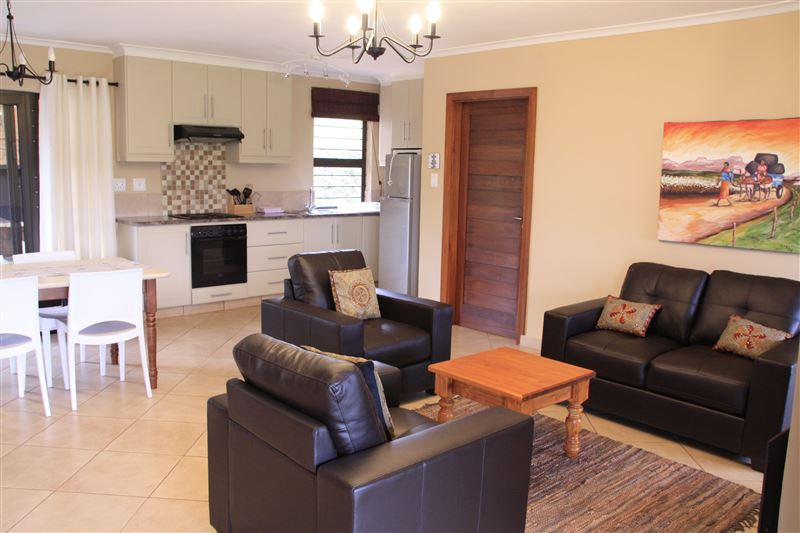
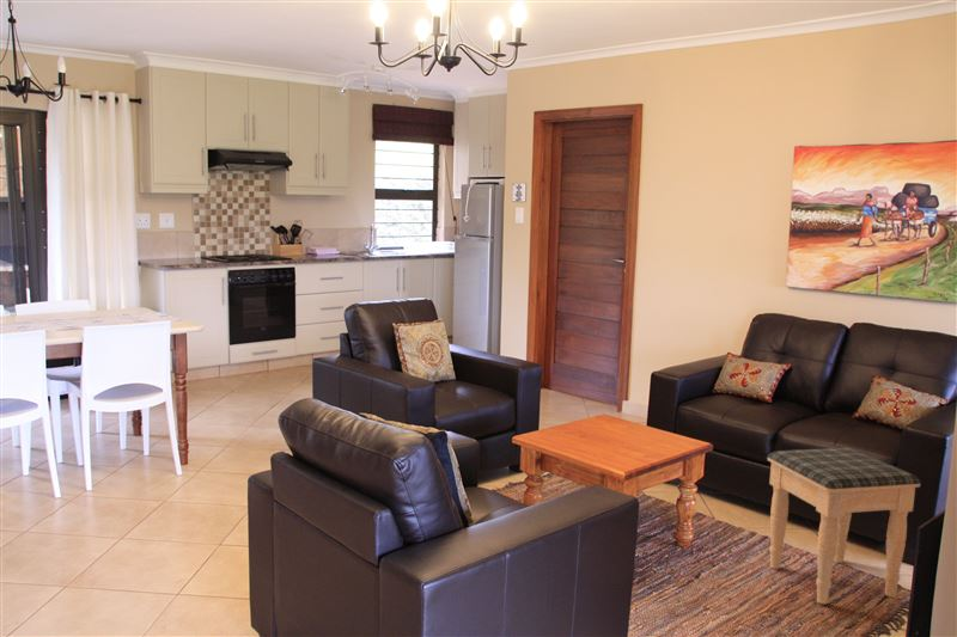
+ footstool (835, 521)
